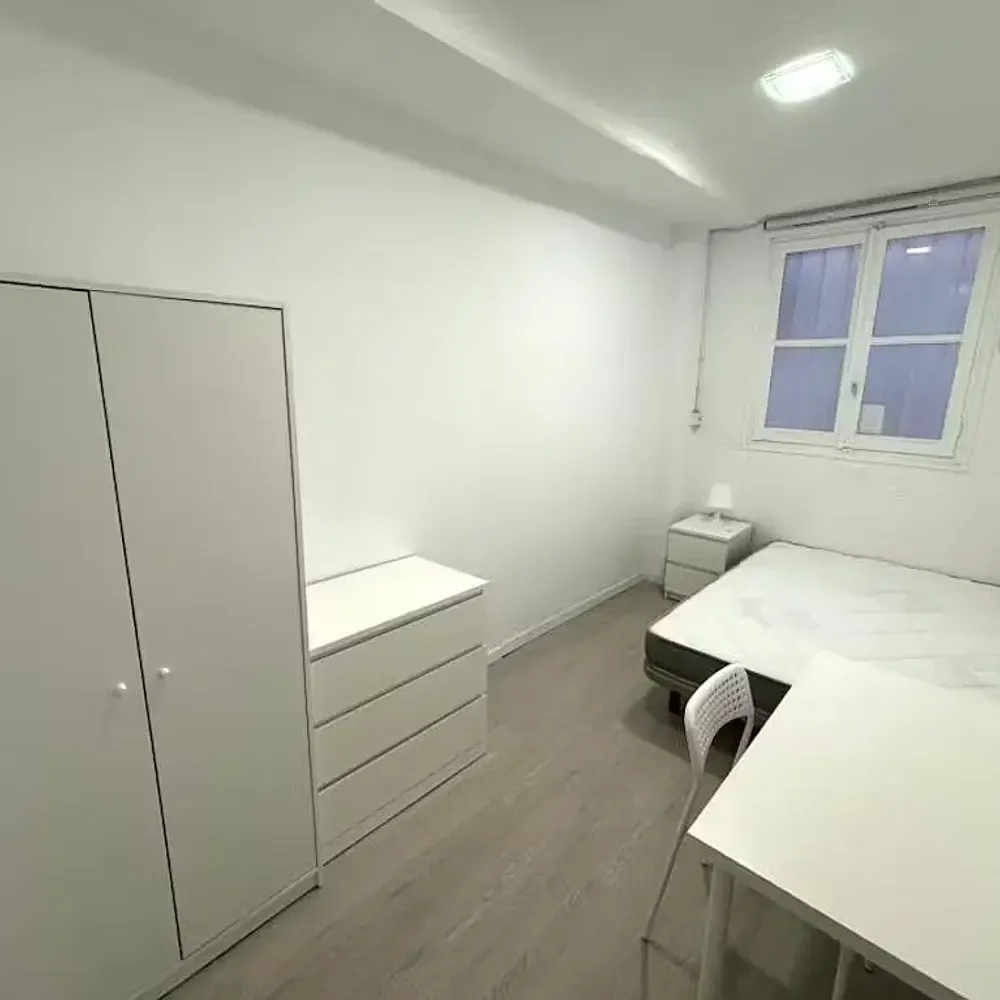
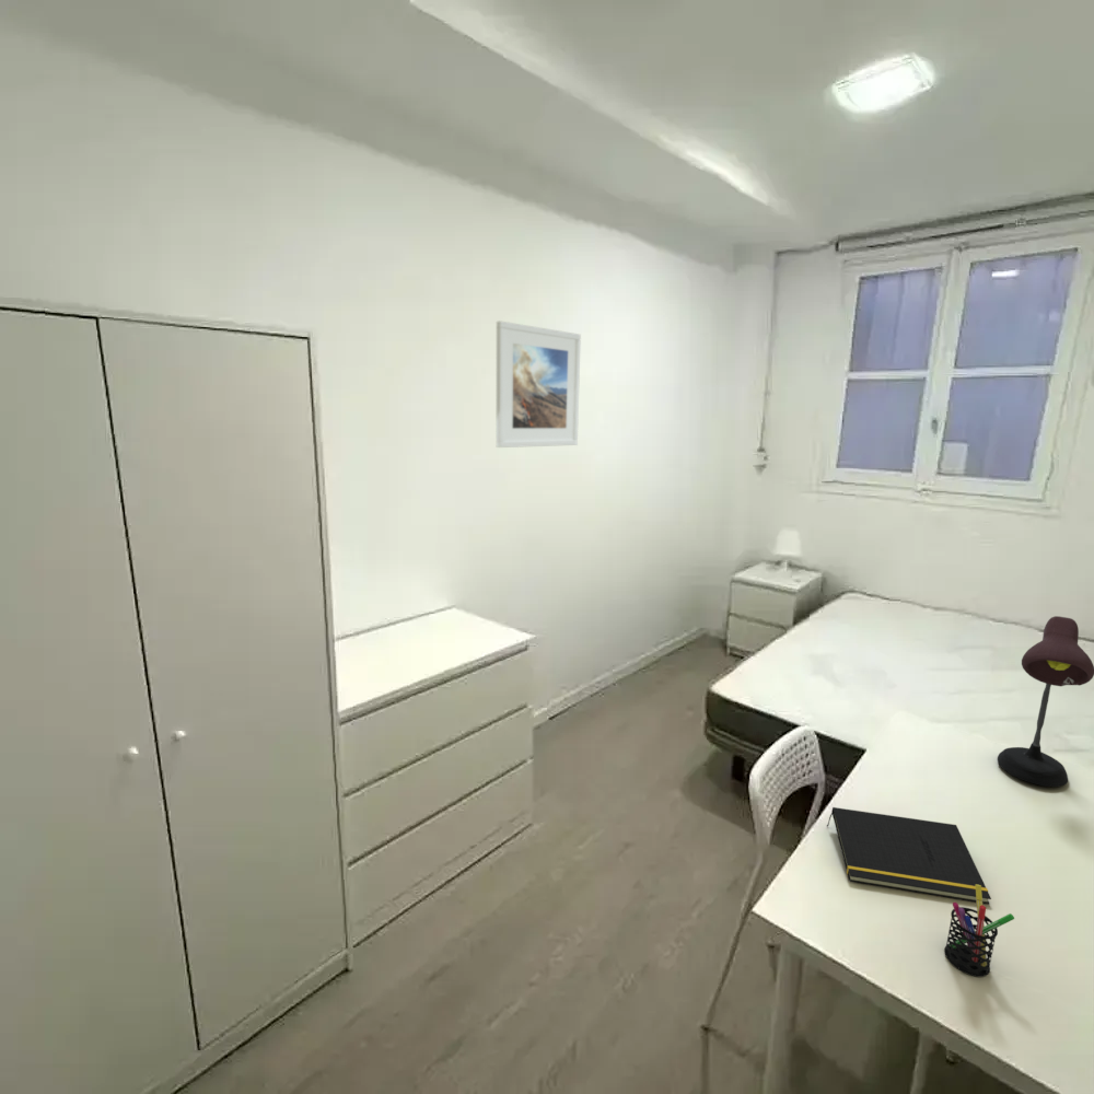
+ notepad (905, 851)
+ desk lamp (1047, 700)
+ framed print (539, 387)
+ pen holder (978, 930)
